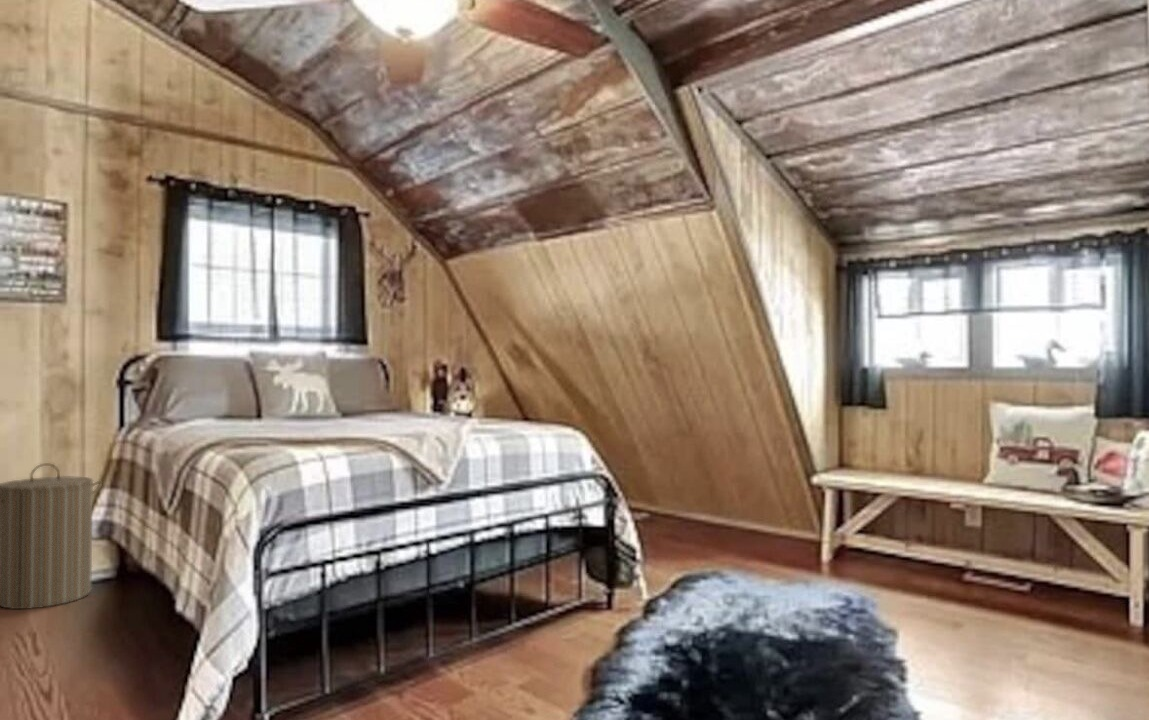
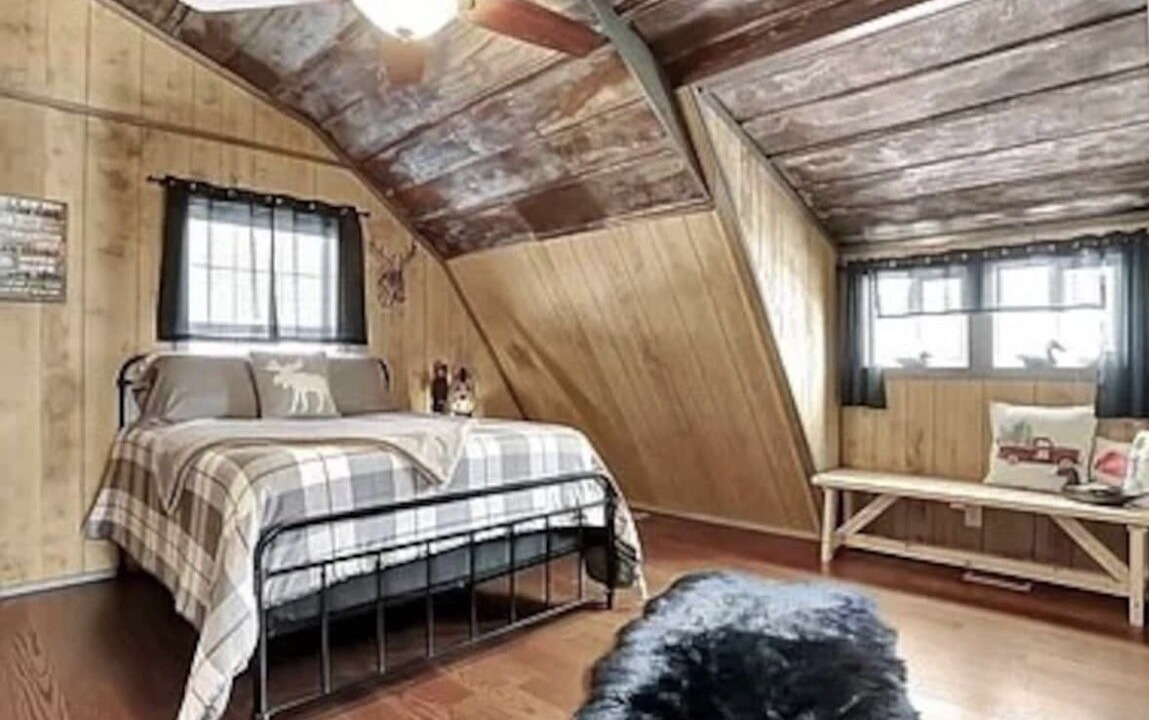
- laundry hamper (46, 530)
